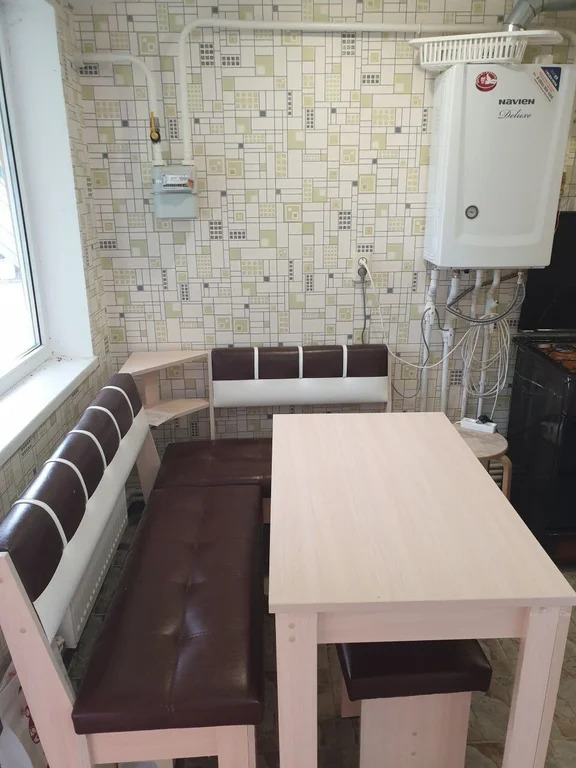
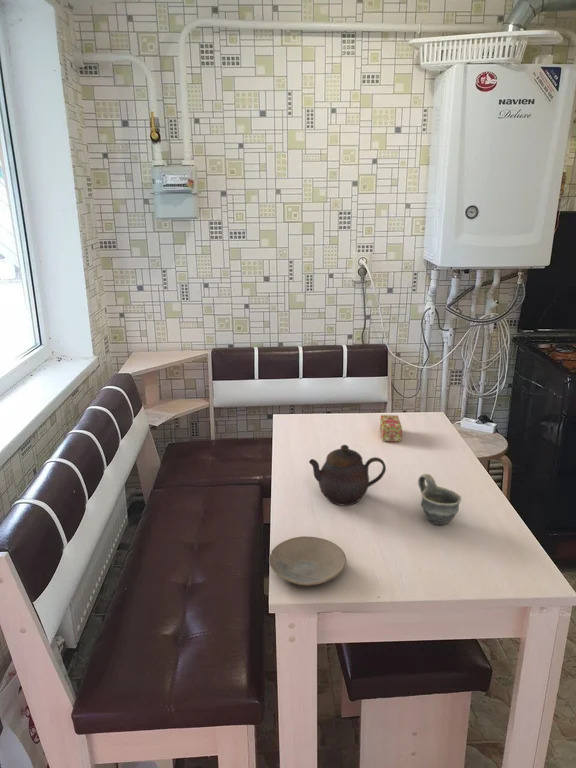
+ plate (307, 563)
+ tea box (390, 427)
+ teapot (347, 471)
+ cup (439, 500)
